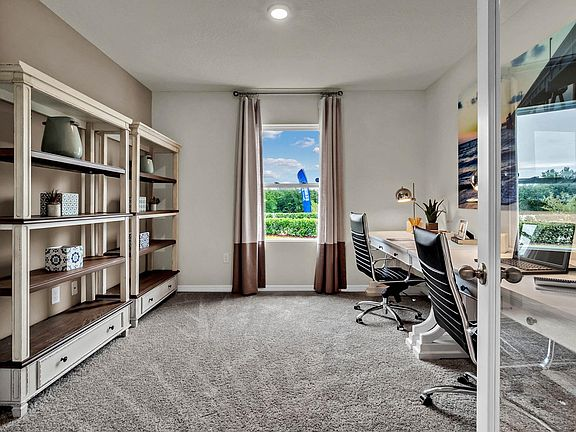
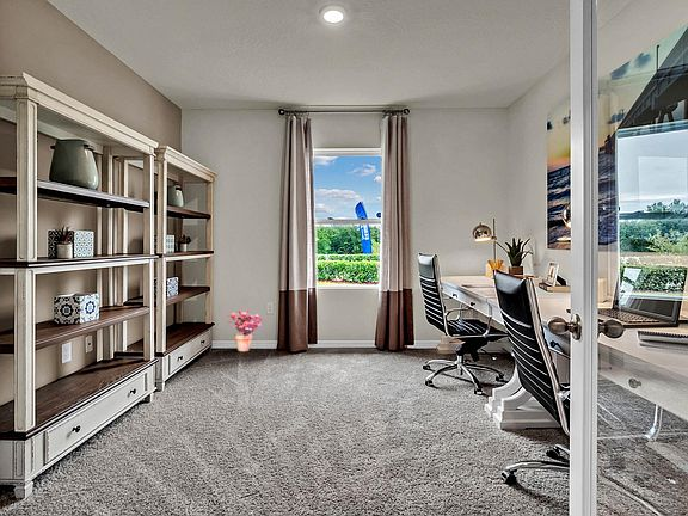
+ potted plant (245, 331)
